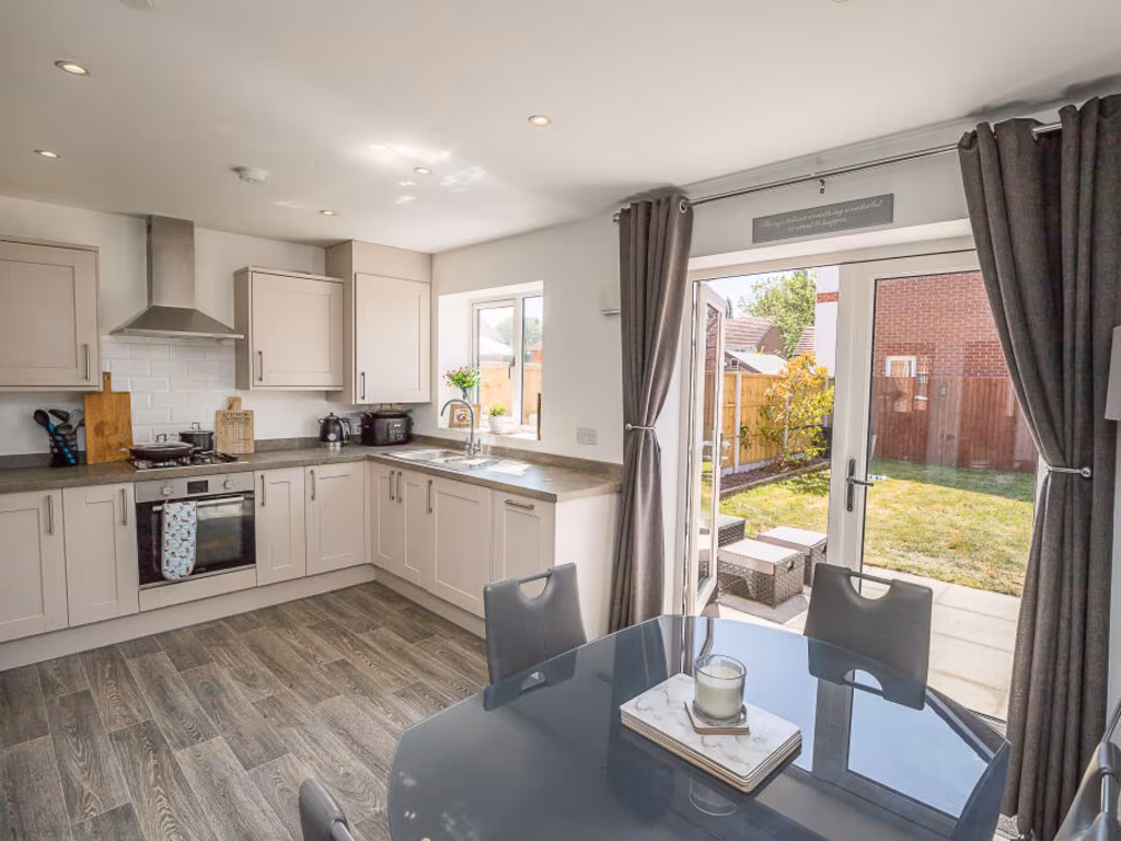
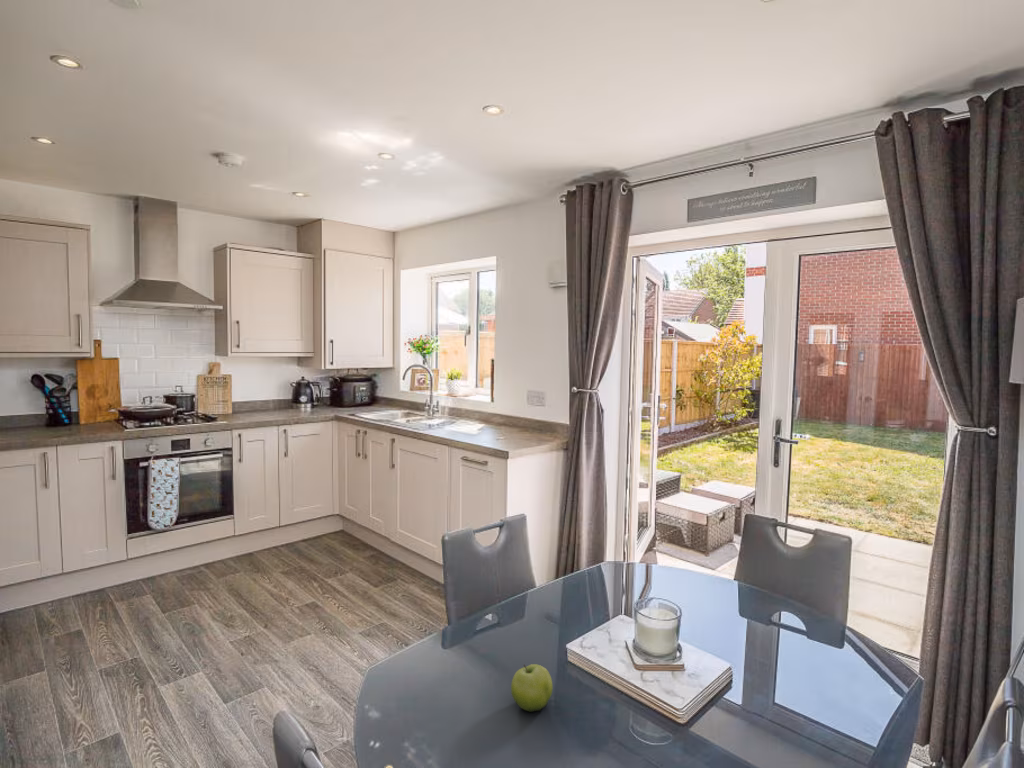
+ fruit (531, 686)
